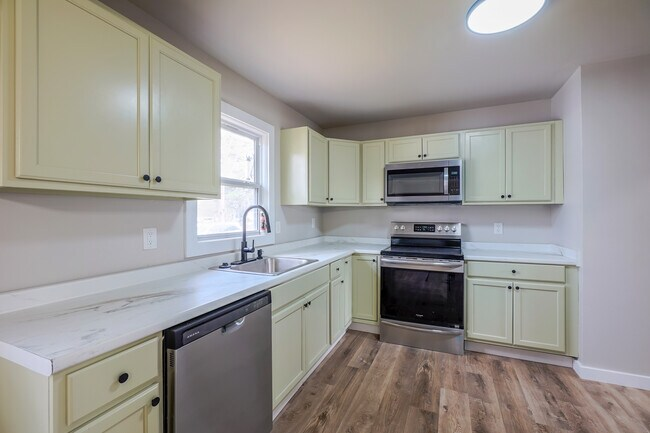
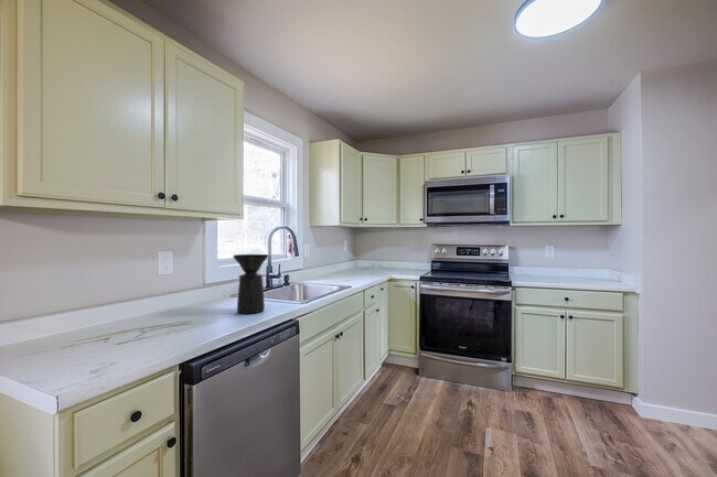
+ coffee maker (250, 282)
